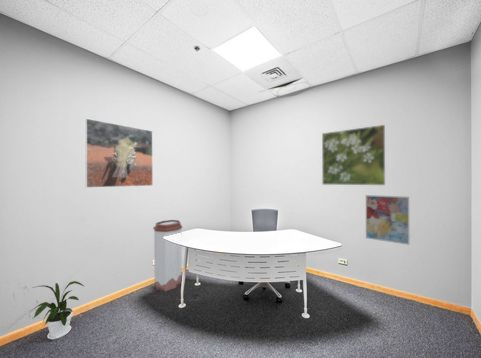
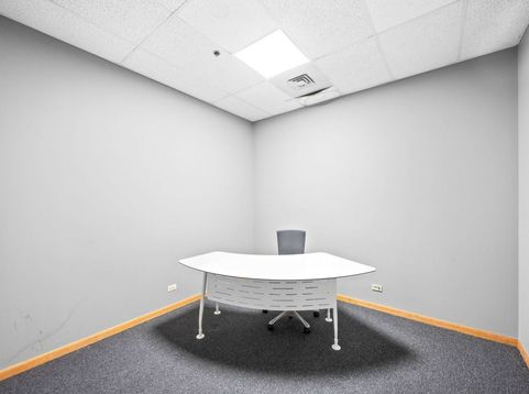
- house plant (57, 307)
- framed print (351, 157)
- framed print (122, 156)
- wall art (386, 218)
- trash can (168, 253)
